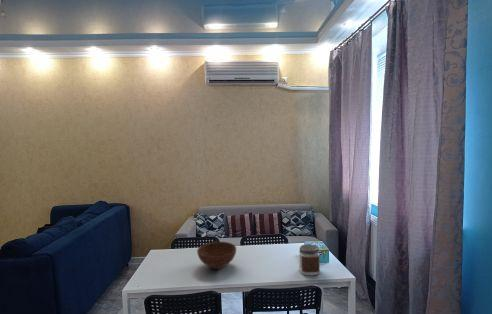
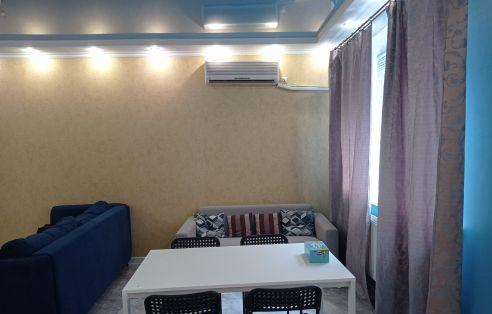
- bowl (217, 257)
- jar (309, 259)
